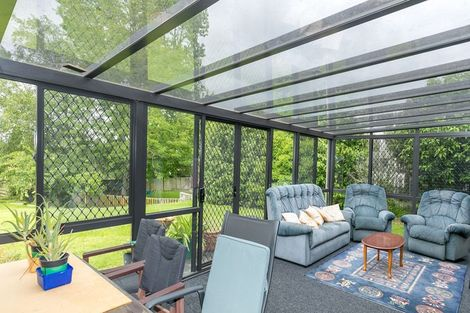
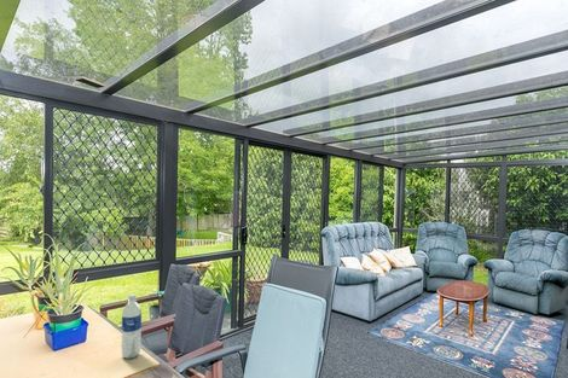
+ water bottle (131, 325)
